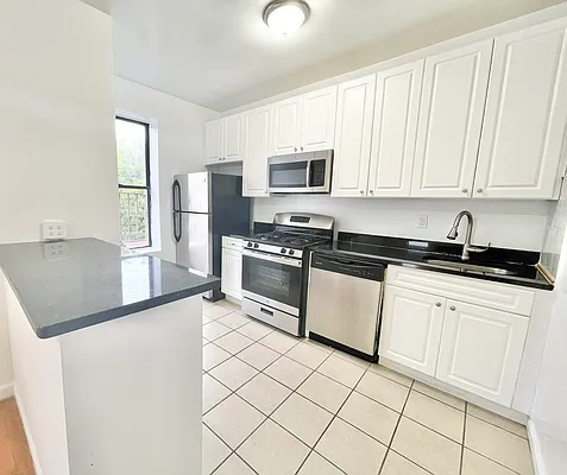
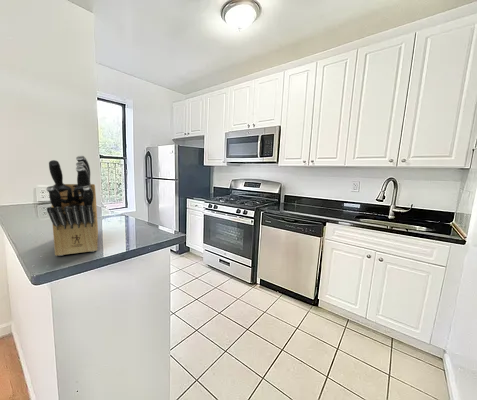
+ knife block (76, 202)
